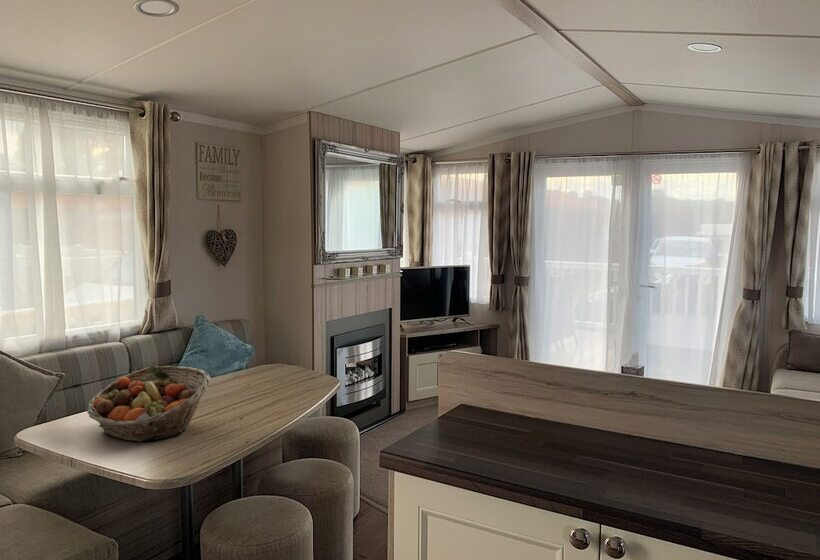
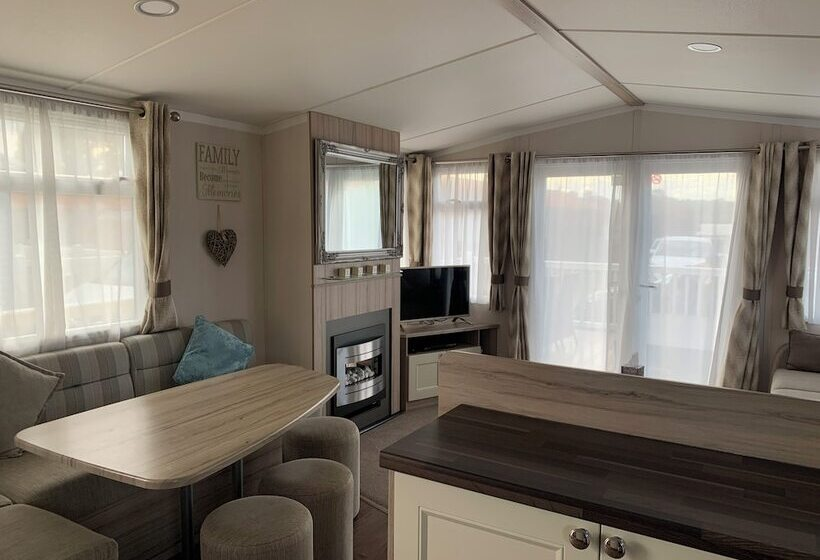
- fruit basket (150, 401)
